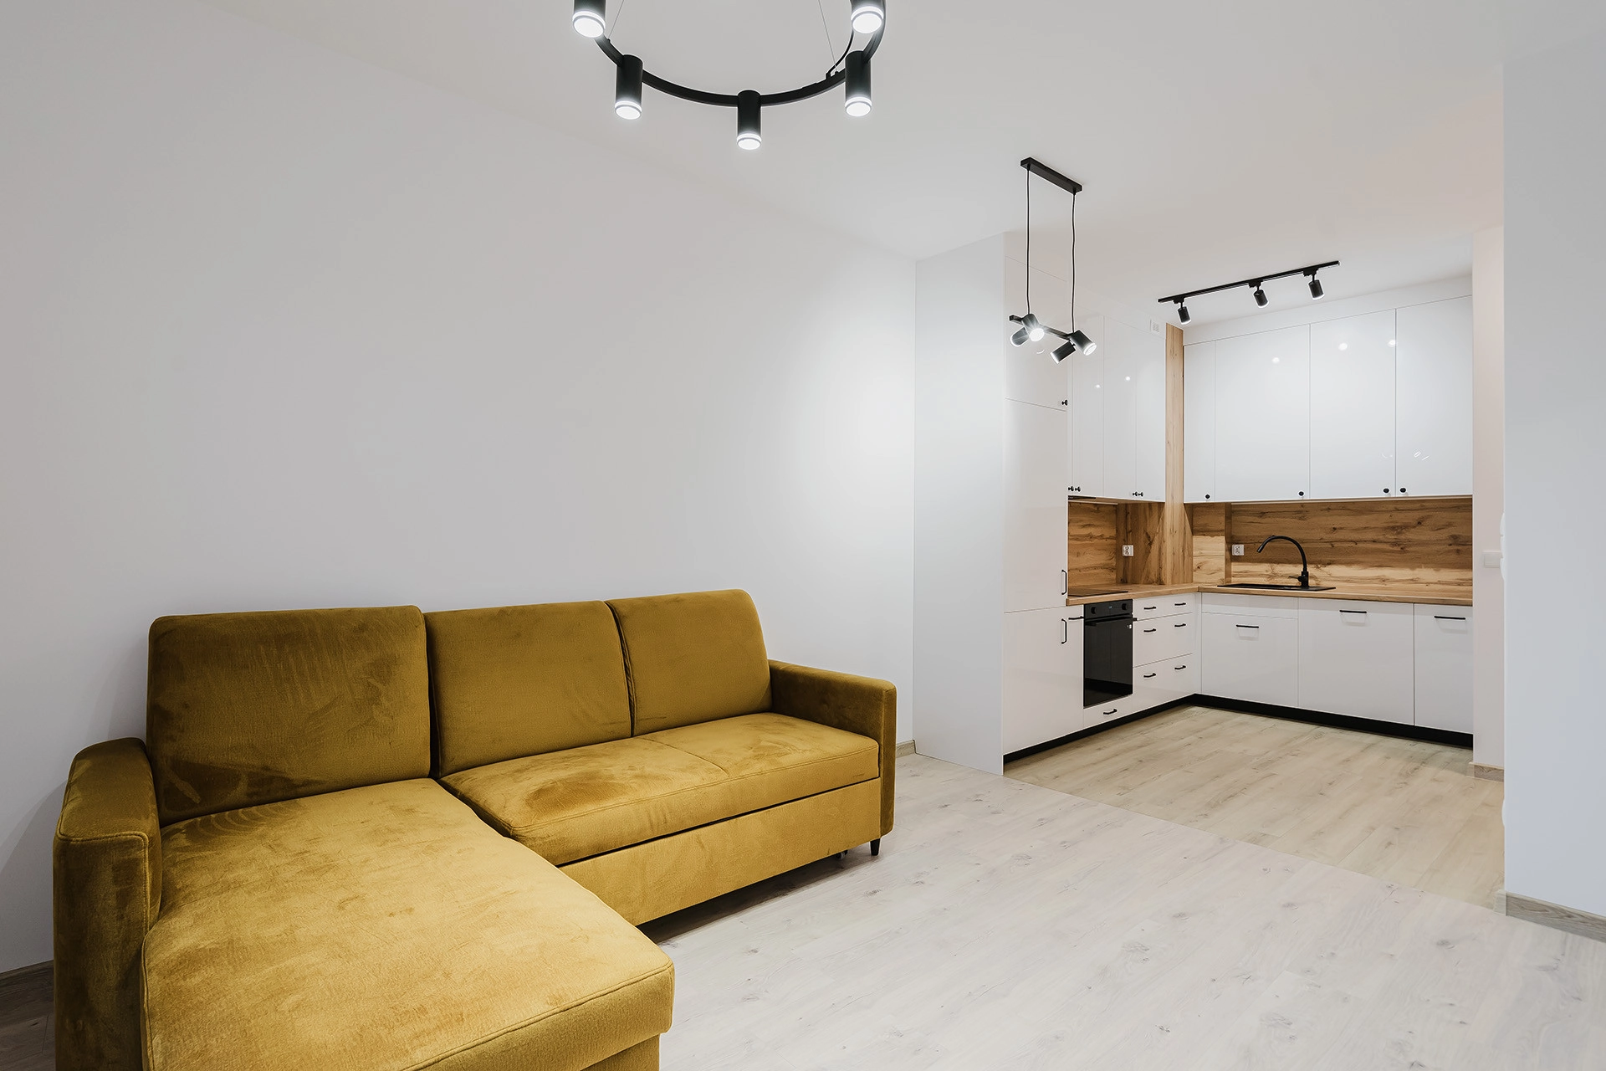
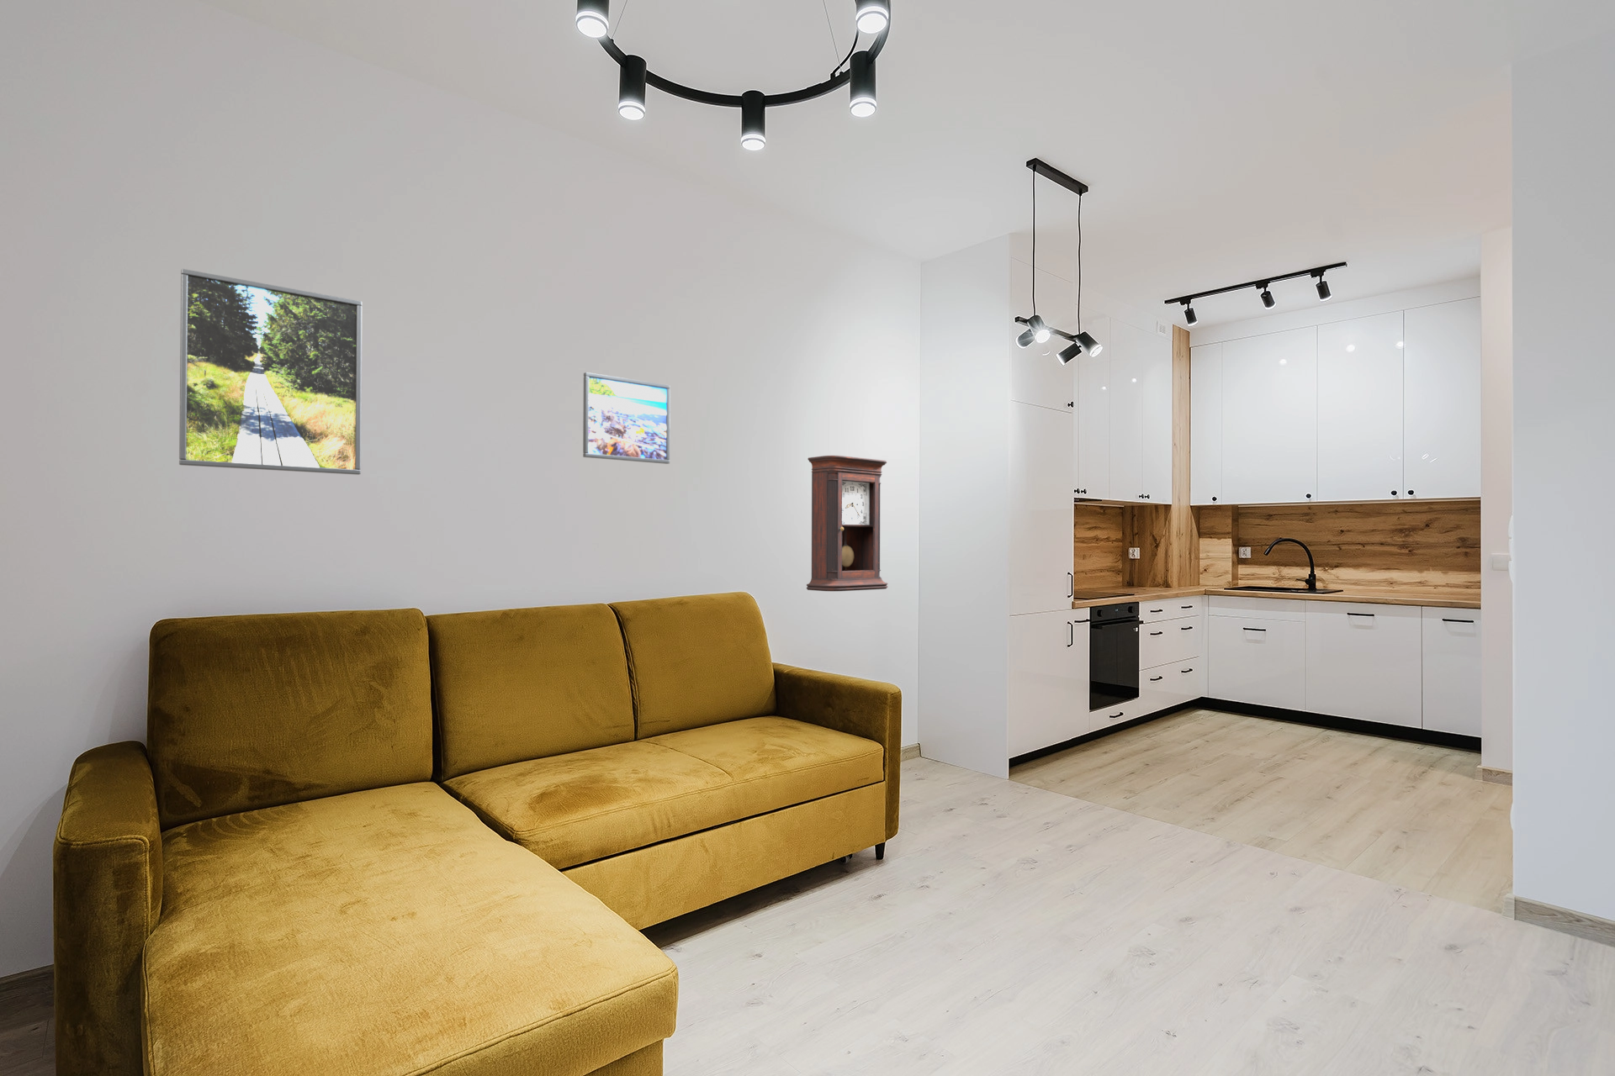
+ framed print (276, 377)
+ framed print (627, 419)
+ pendulum clock (851, 524)
